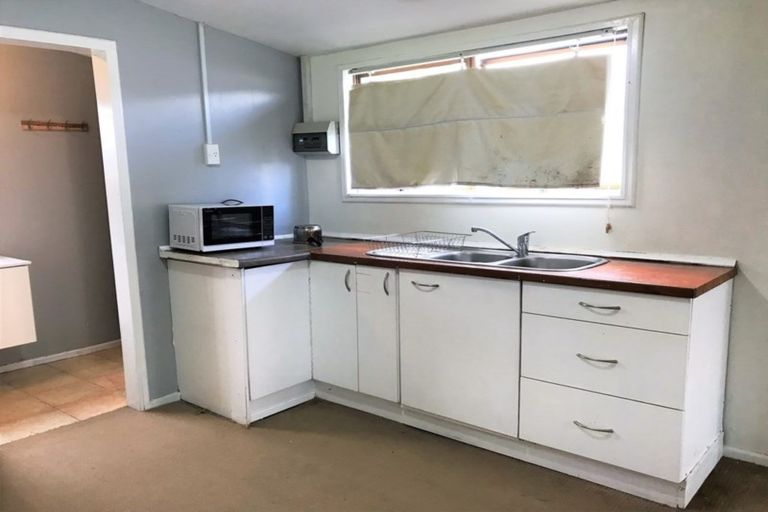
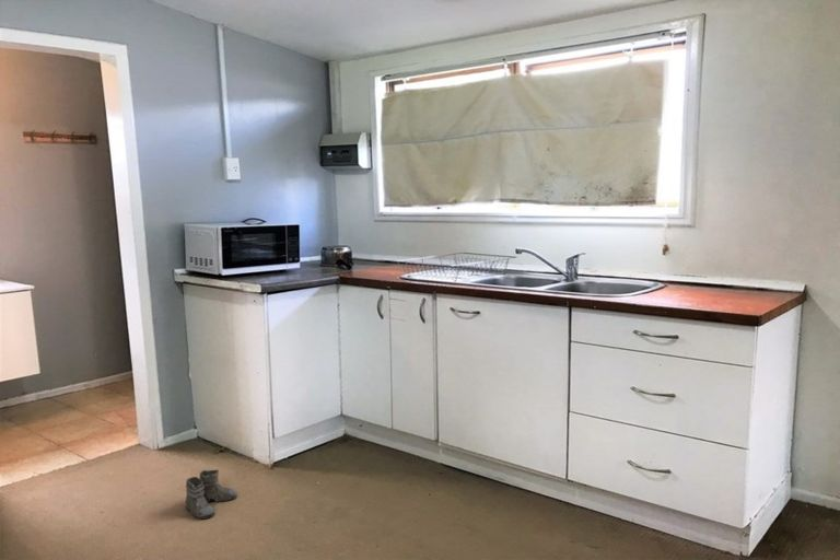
+ boots (207, 491)
